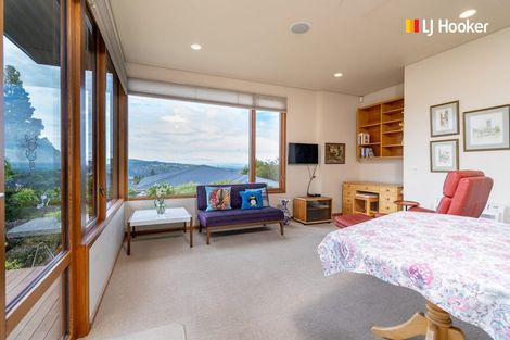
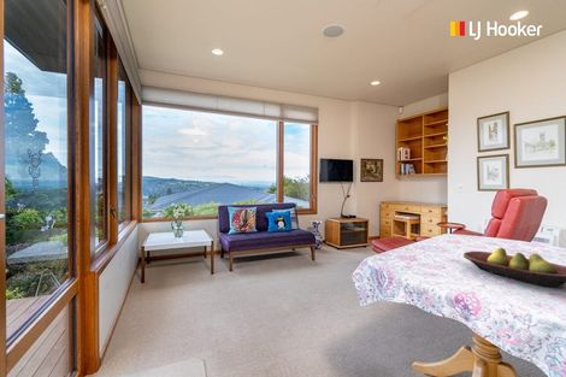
+ fruit bowl (515, 263)
